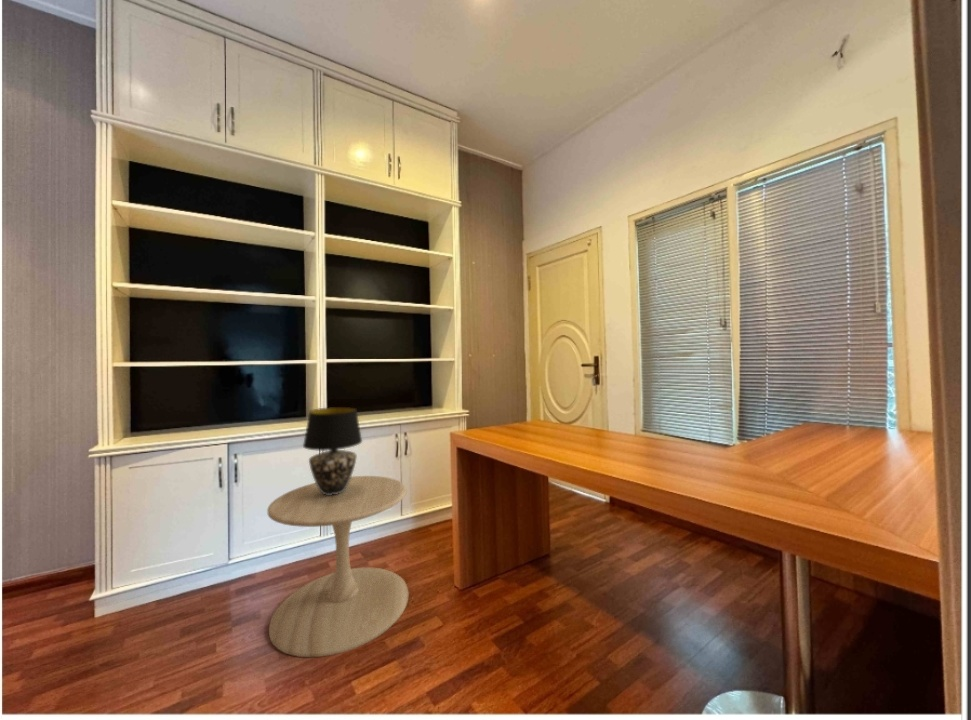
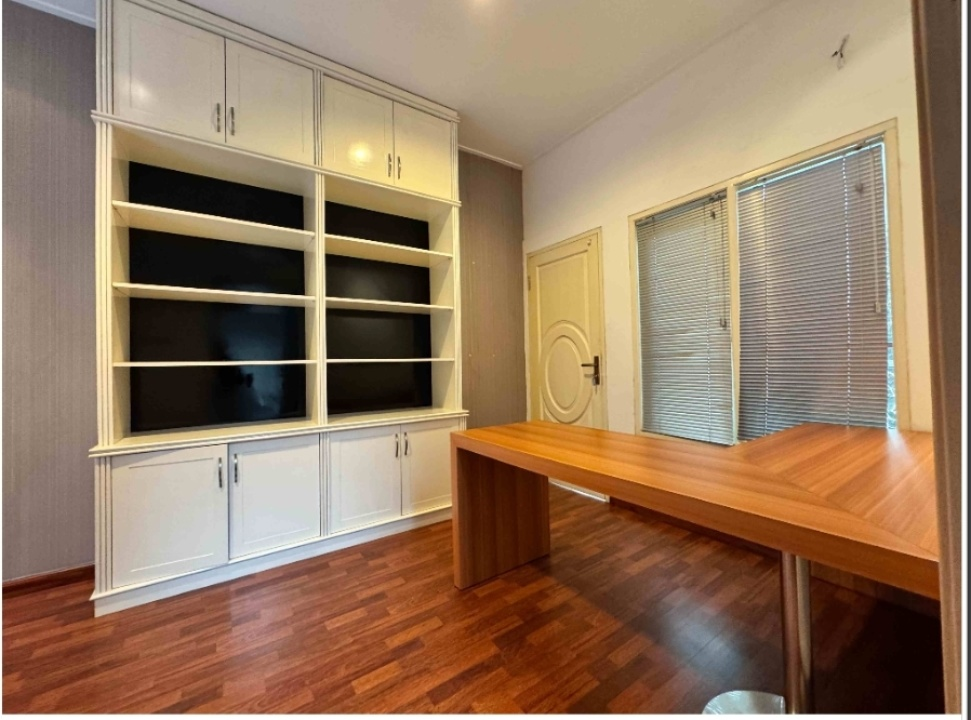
- table lamp (332, 448)
- side table (342, 550)
